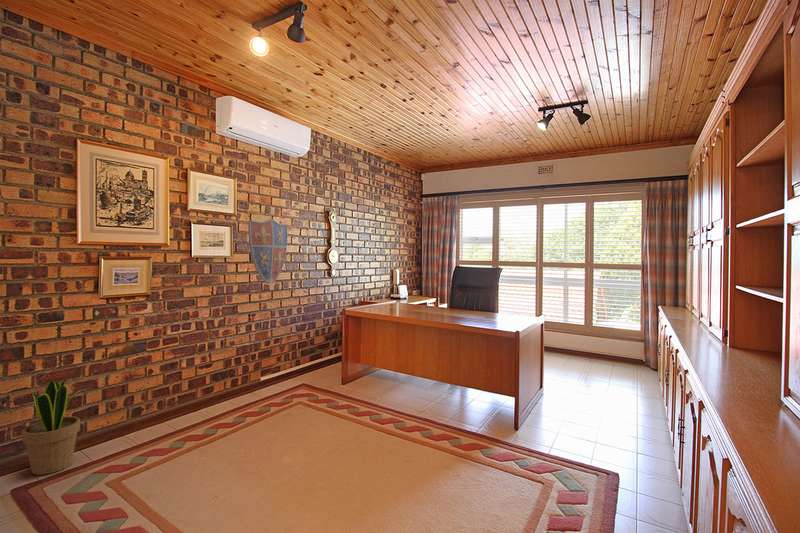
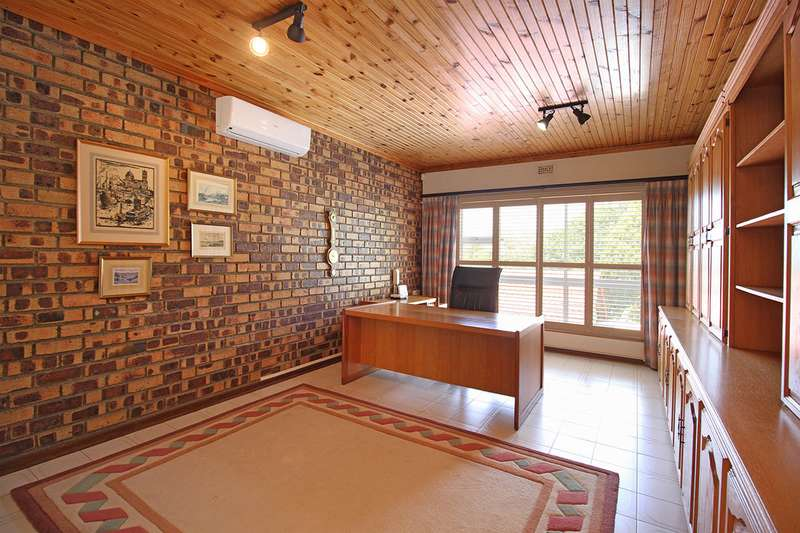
- potted plant (56, 422)
- decorative shield (270, 251)
